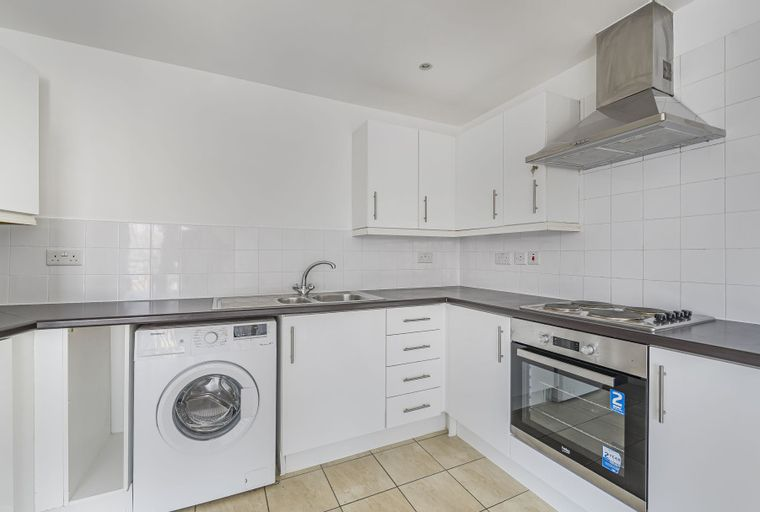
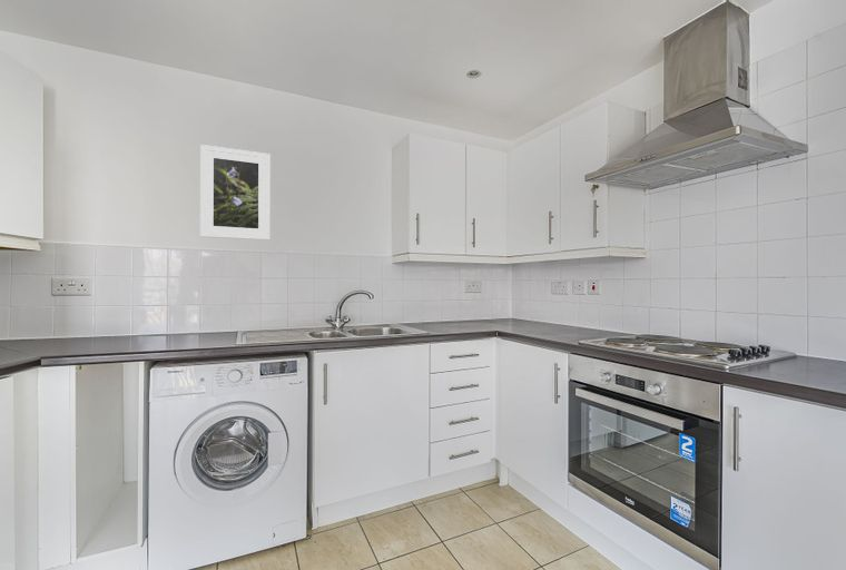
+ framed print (236, 194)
